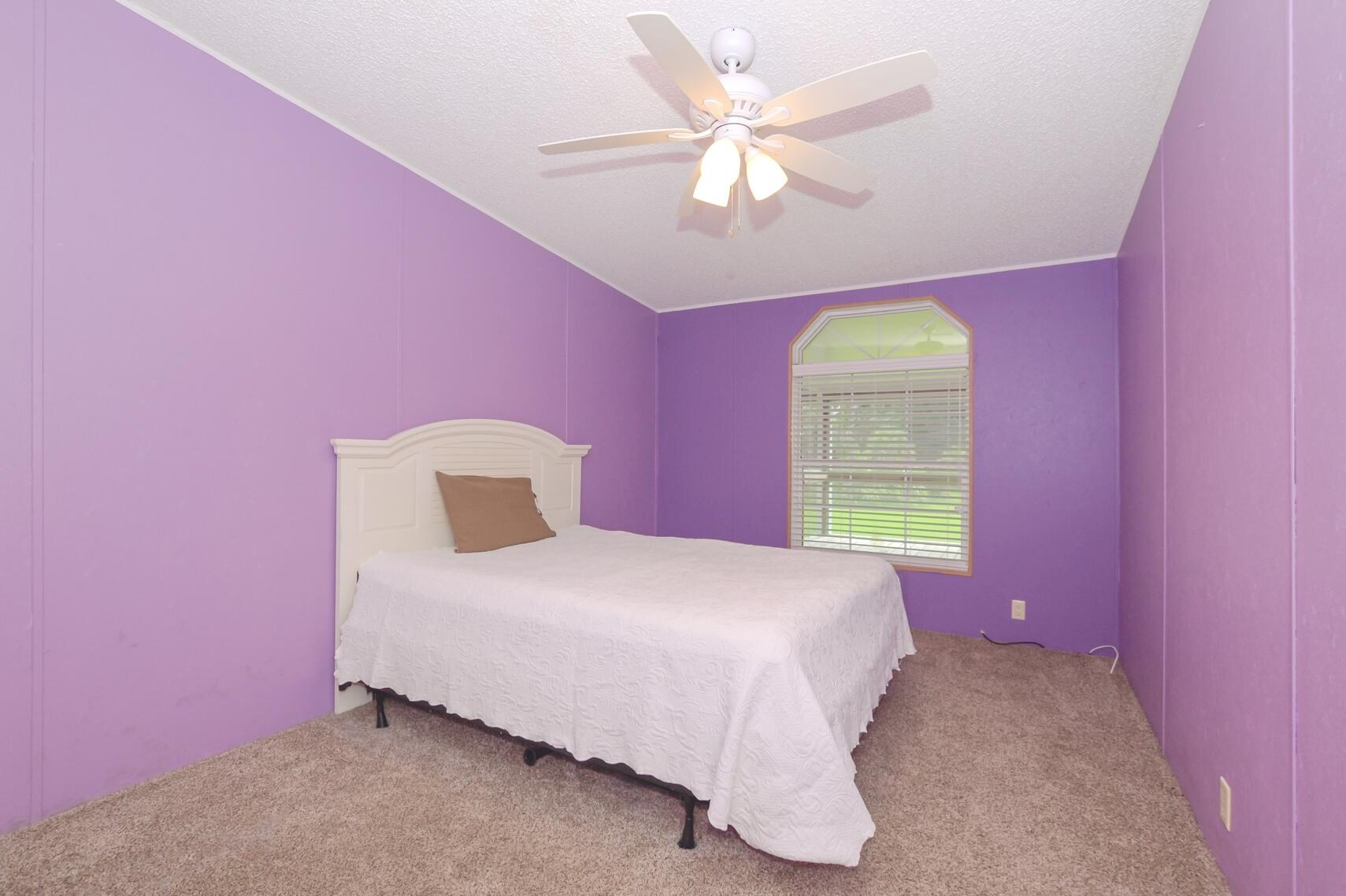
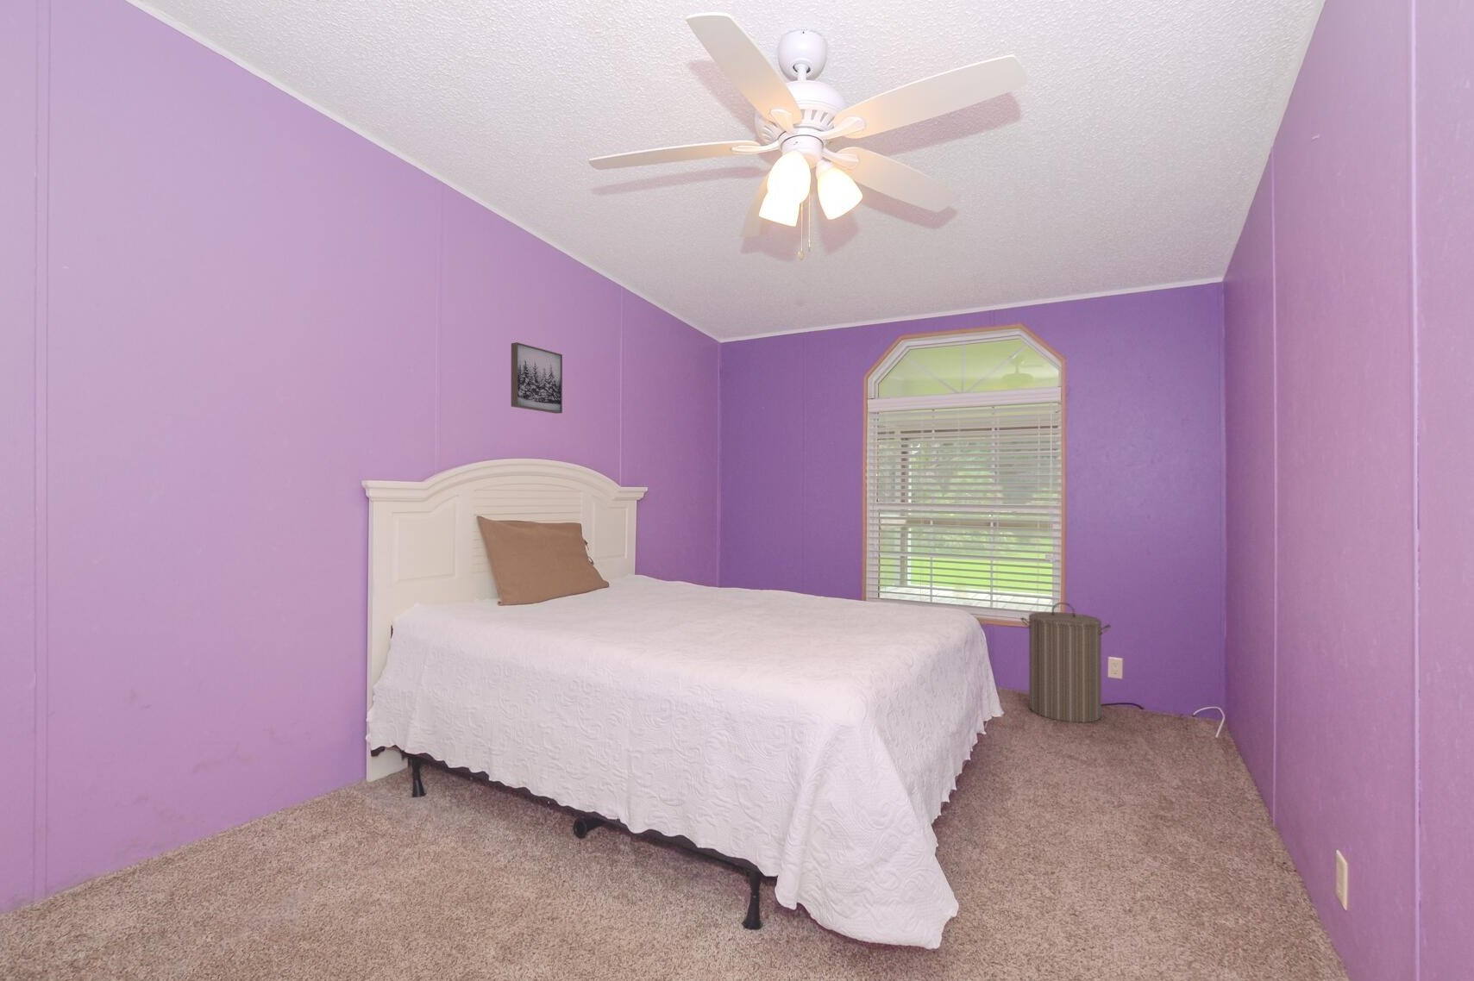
+ wall art (538, 379)
+ laundry hamper (1064, 657)
